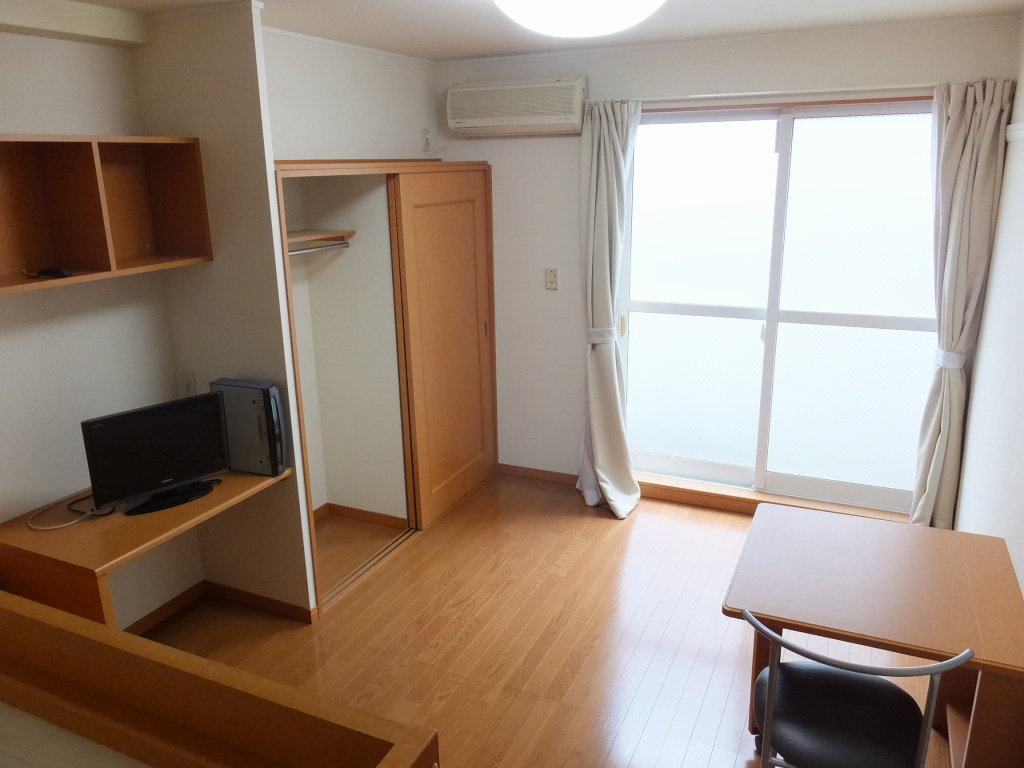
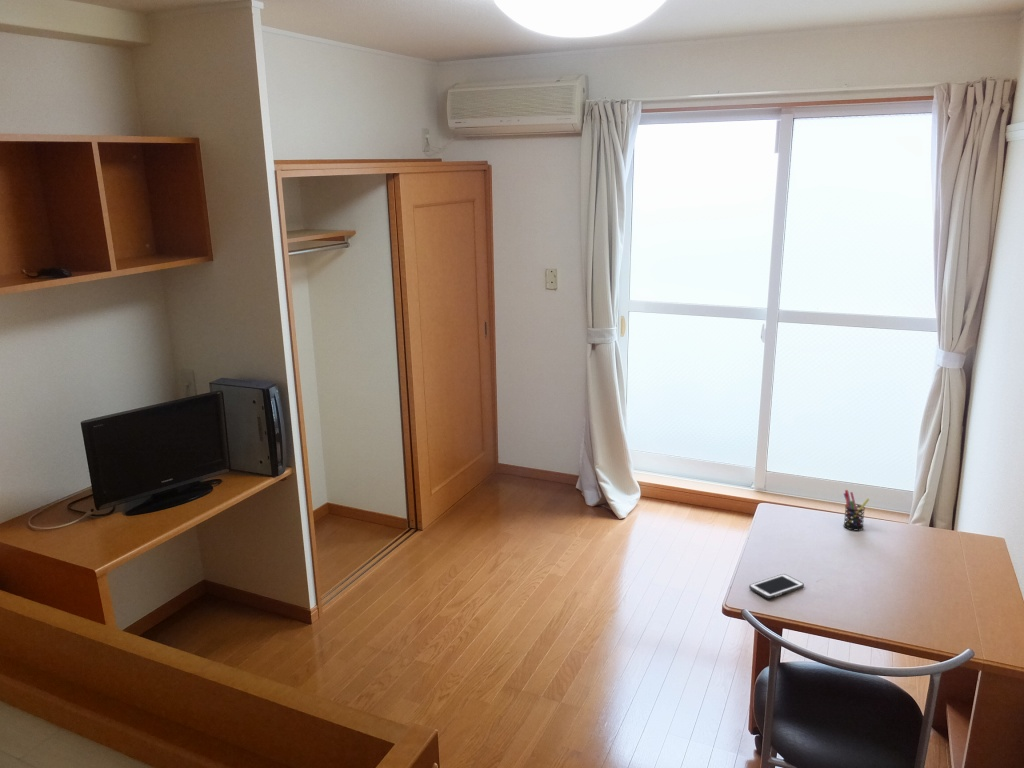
+ cell phone (776, 586)
+ pen holder (853, 509)
